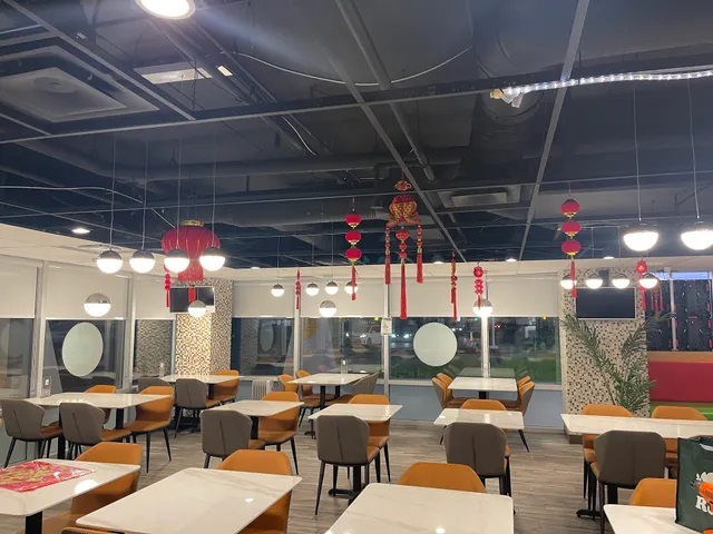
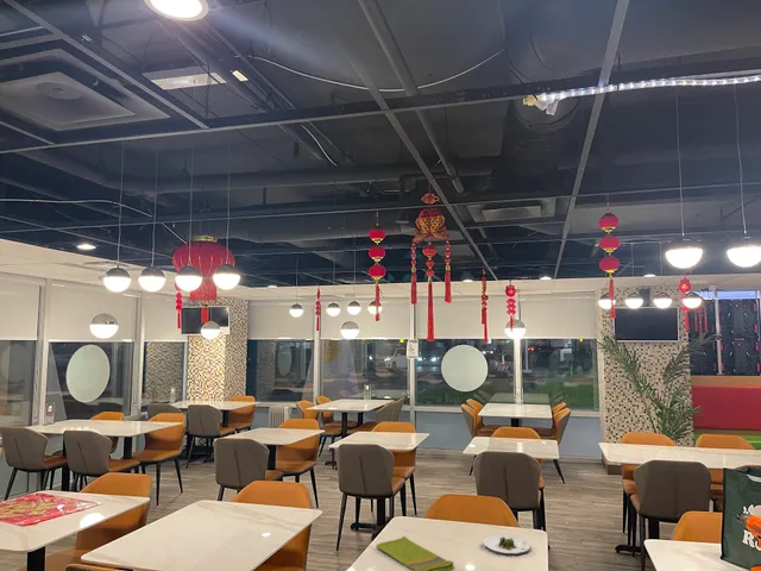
+ dish towel (413, 554)
+ salad plate (507, 541)
